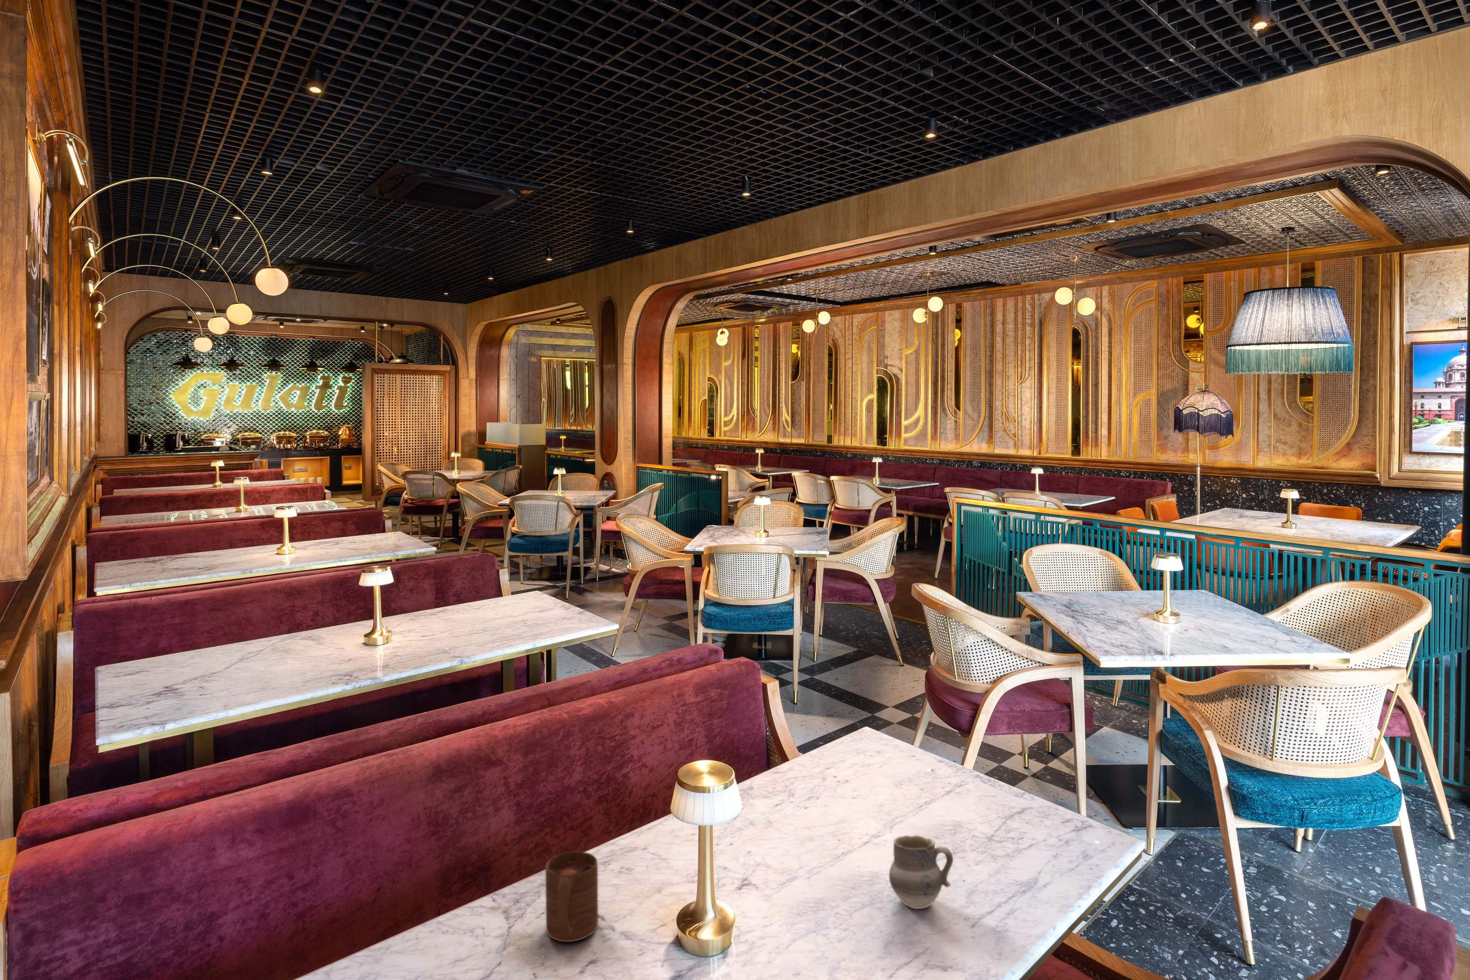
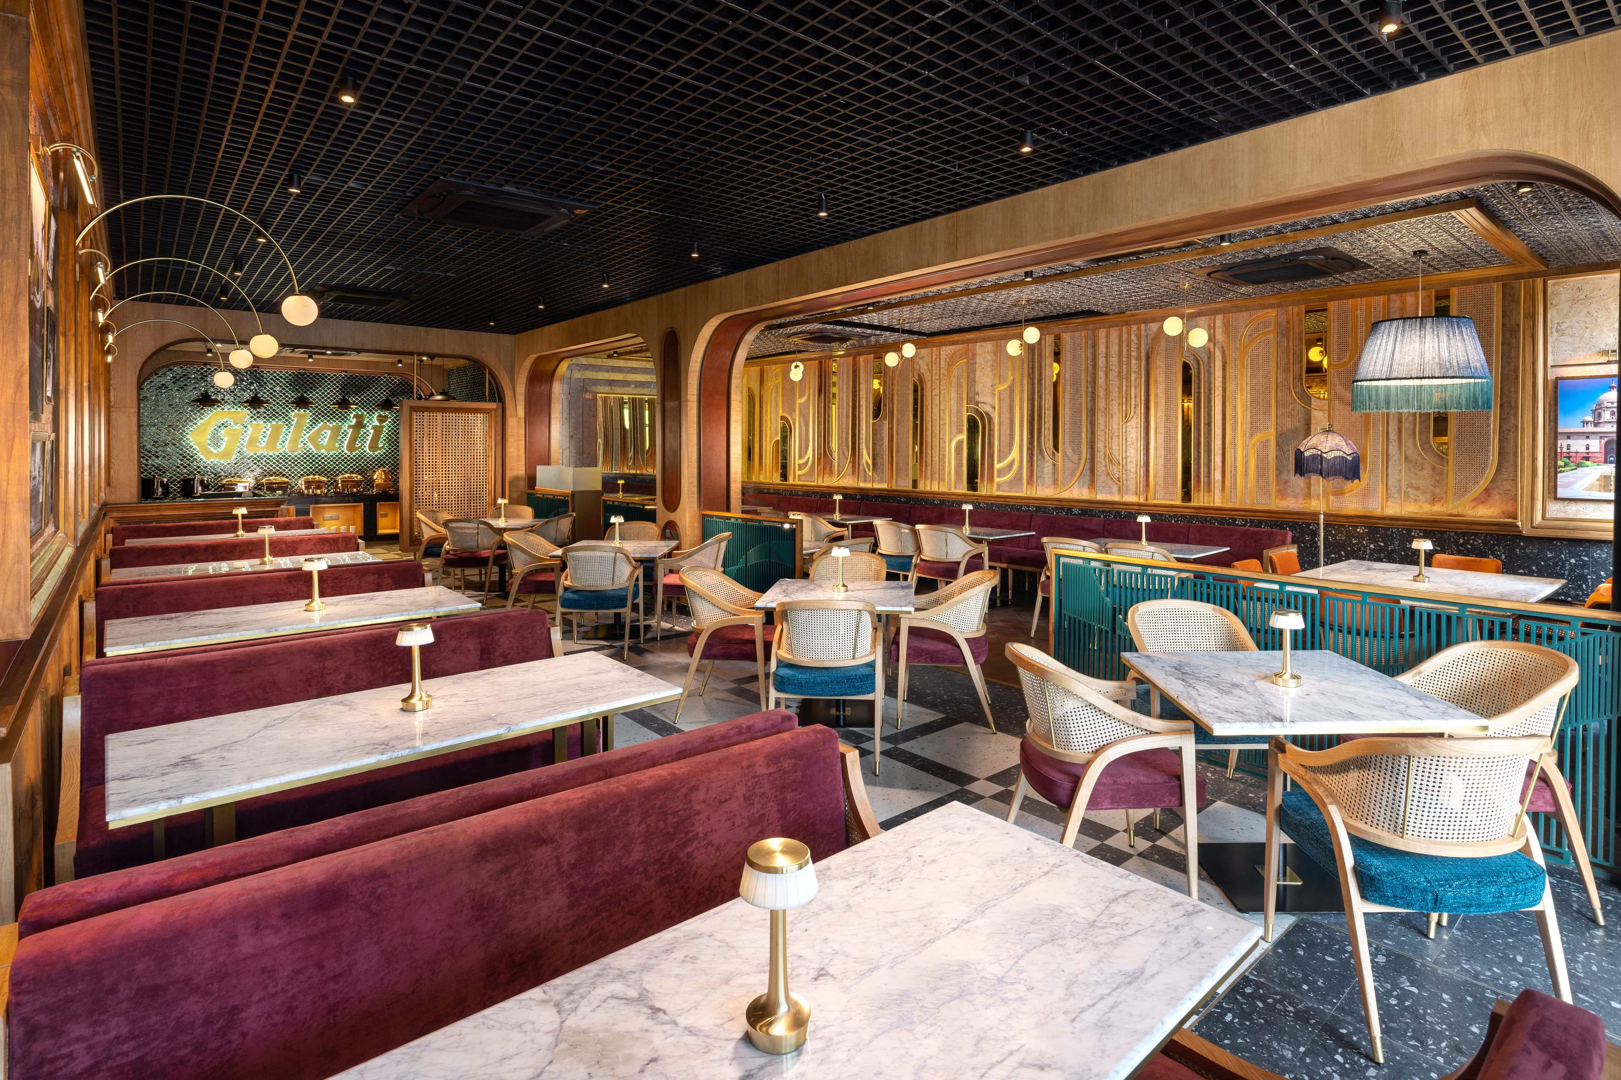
- cup (573, 900)
- cup (921, 872)
